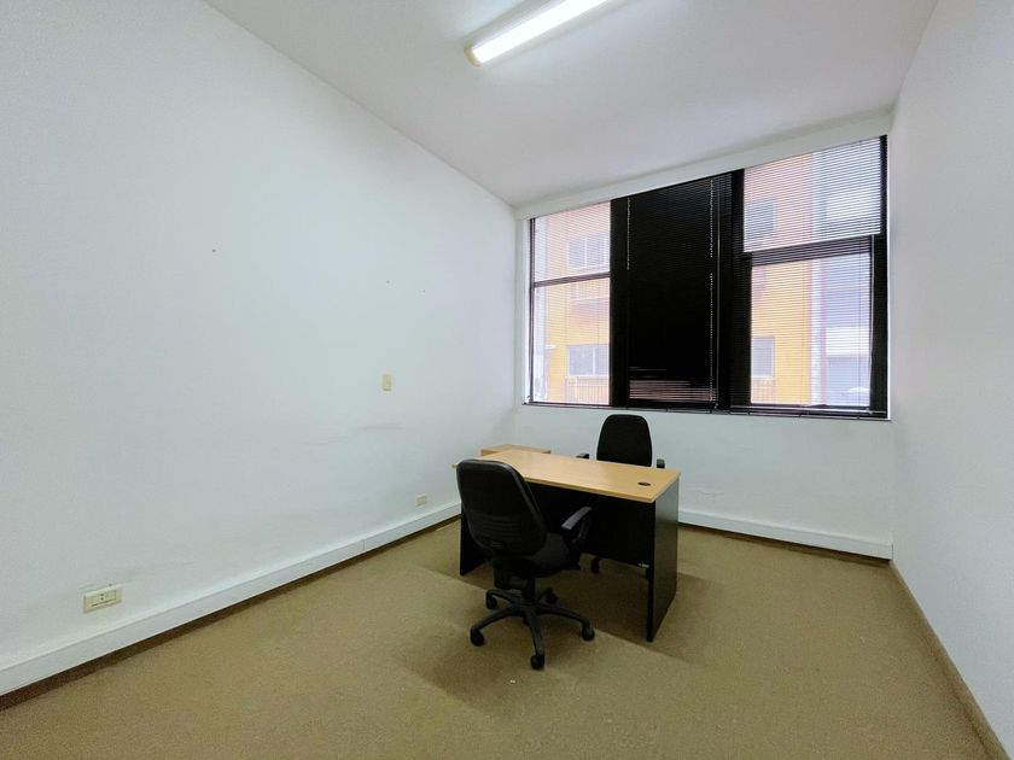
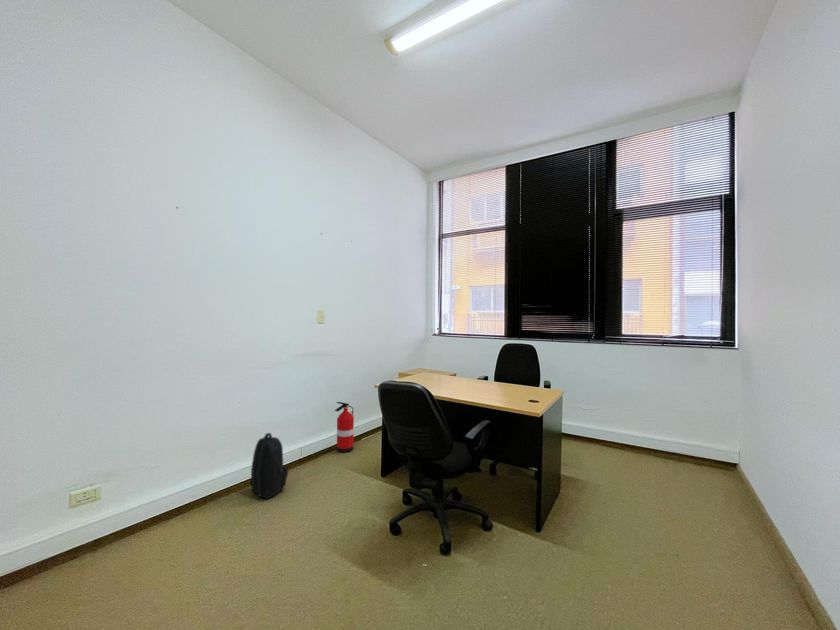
+ backpack (268, 462)
+ fire extinguisher (344, 425)
